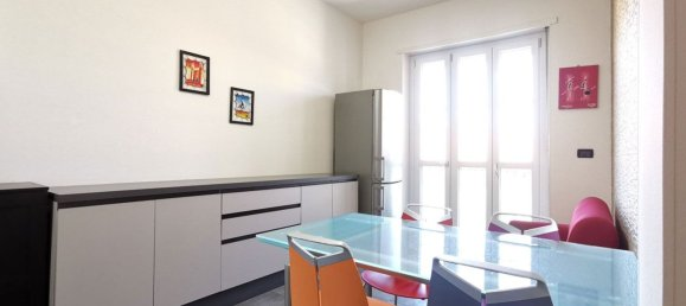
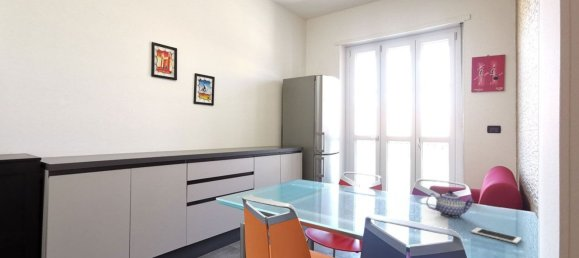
+ teapot (449, 202)
+ cell phone (495, 235)
